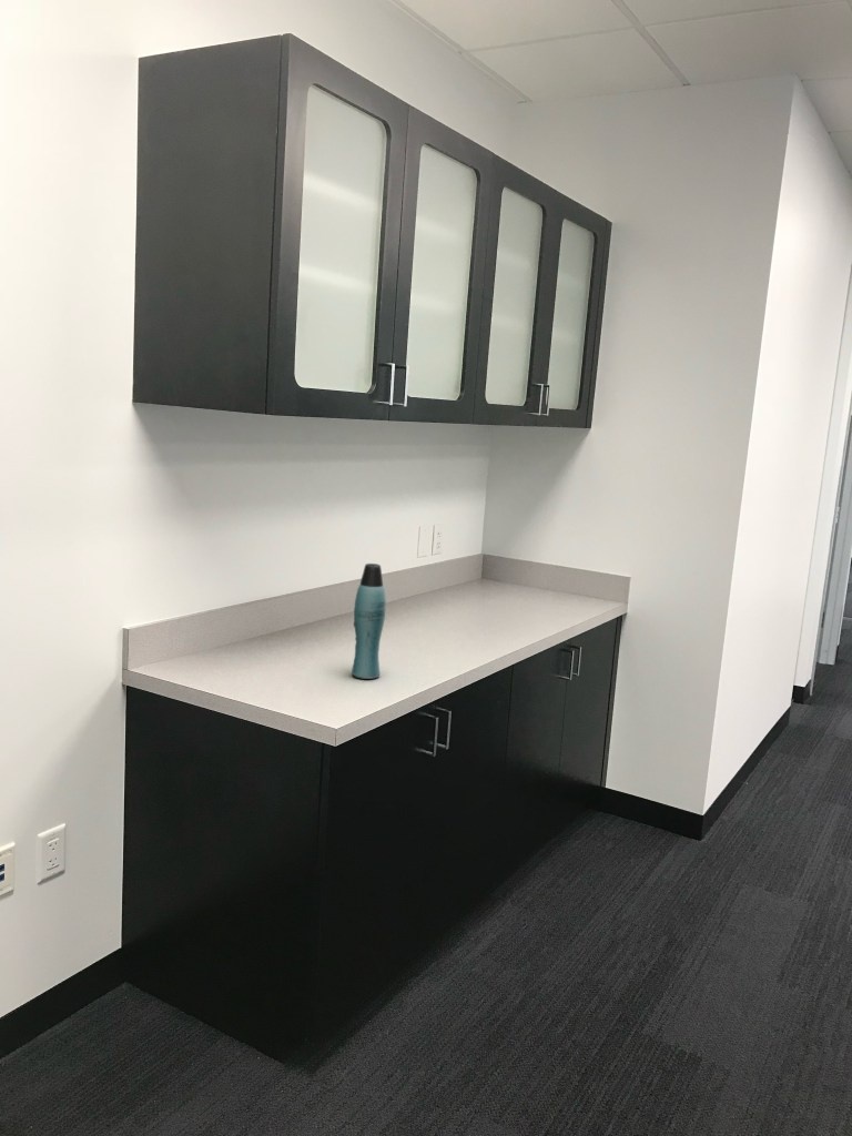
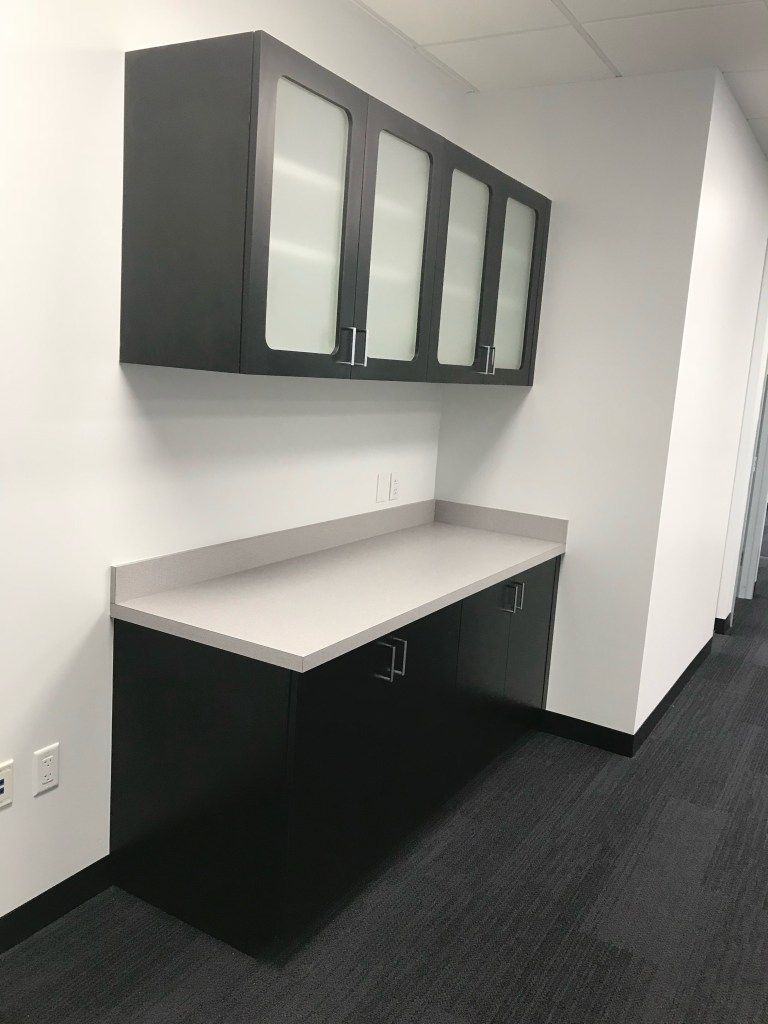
- bottle (368, 620)
